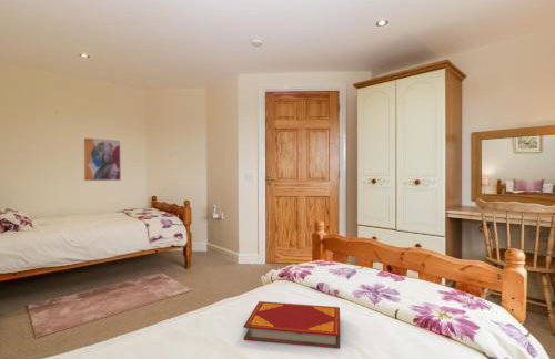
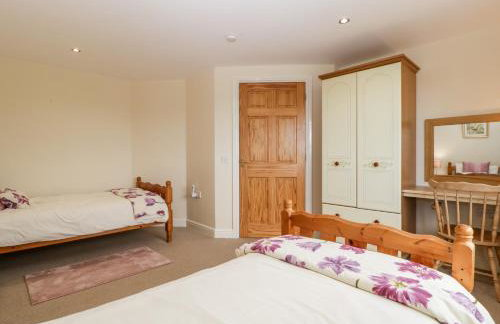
- wall art (102, 160)
- hardback book (294, 321)
